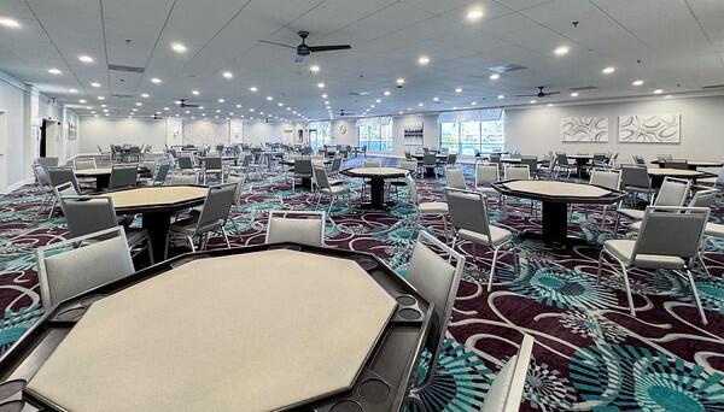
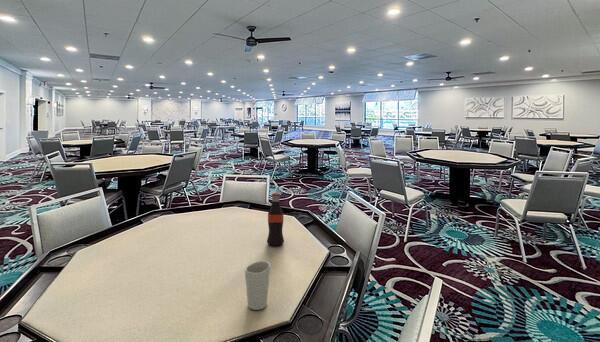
+ cup (257, 285)
+ bottle (275, 218)
